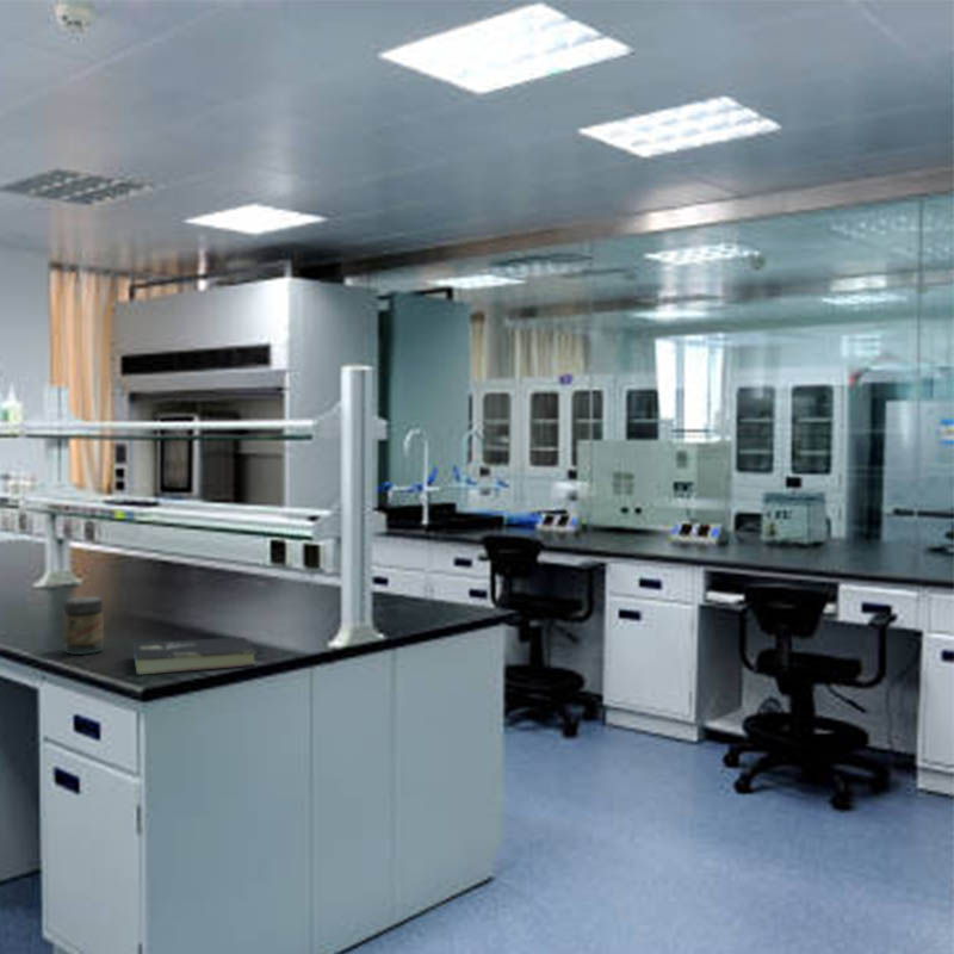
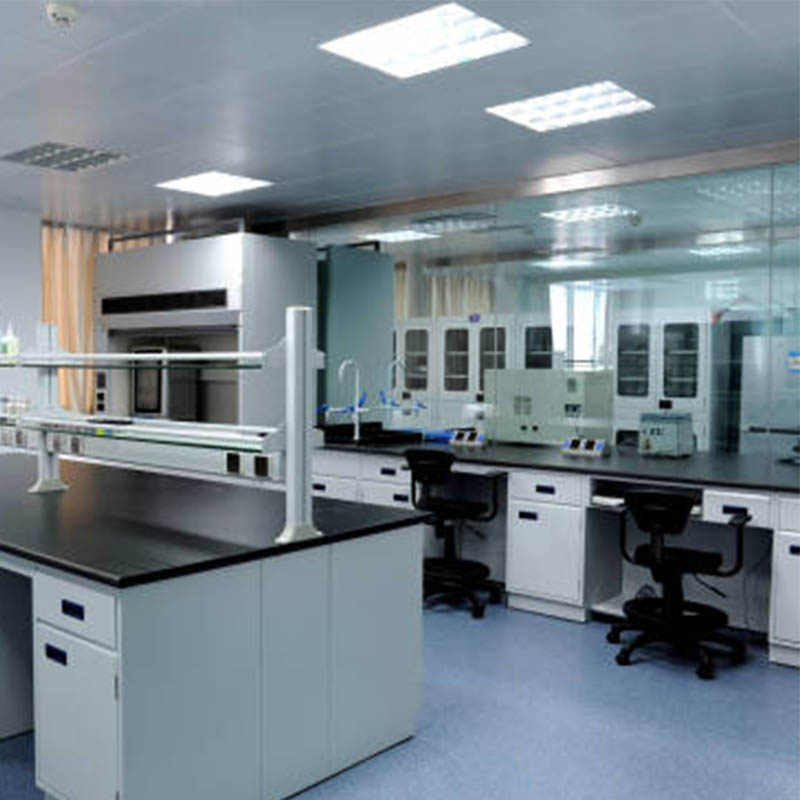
- jar (83, 625)
- book (193, 653)
